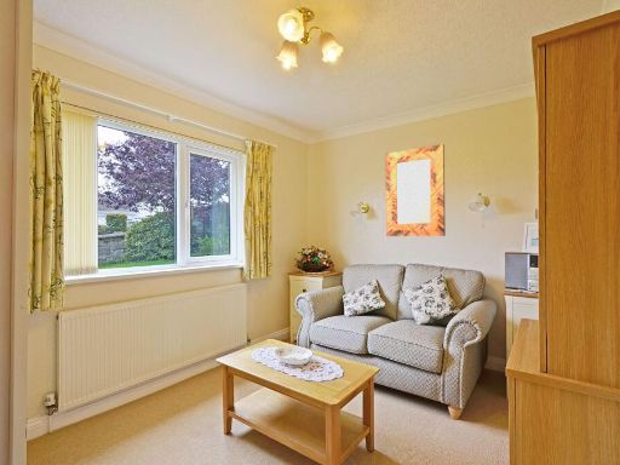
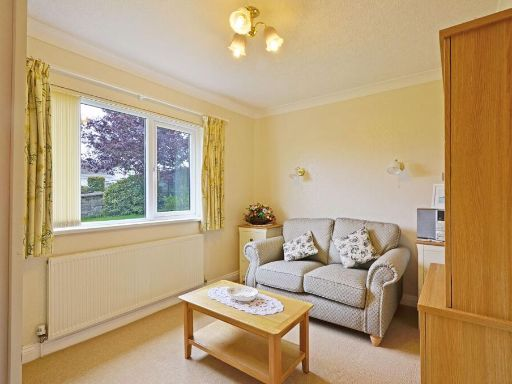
- home mirror (413, 193)
